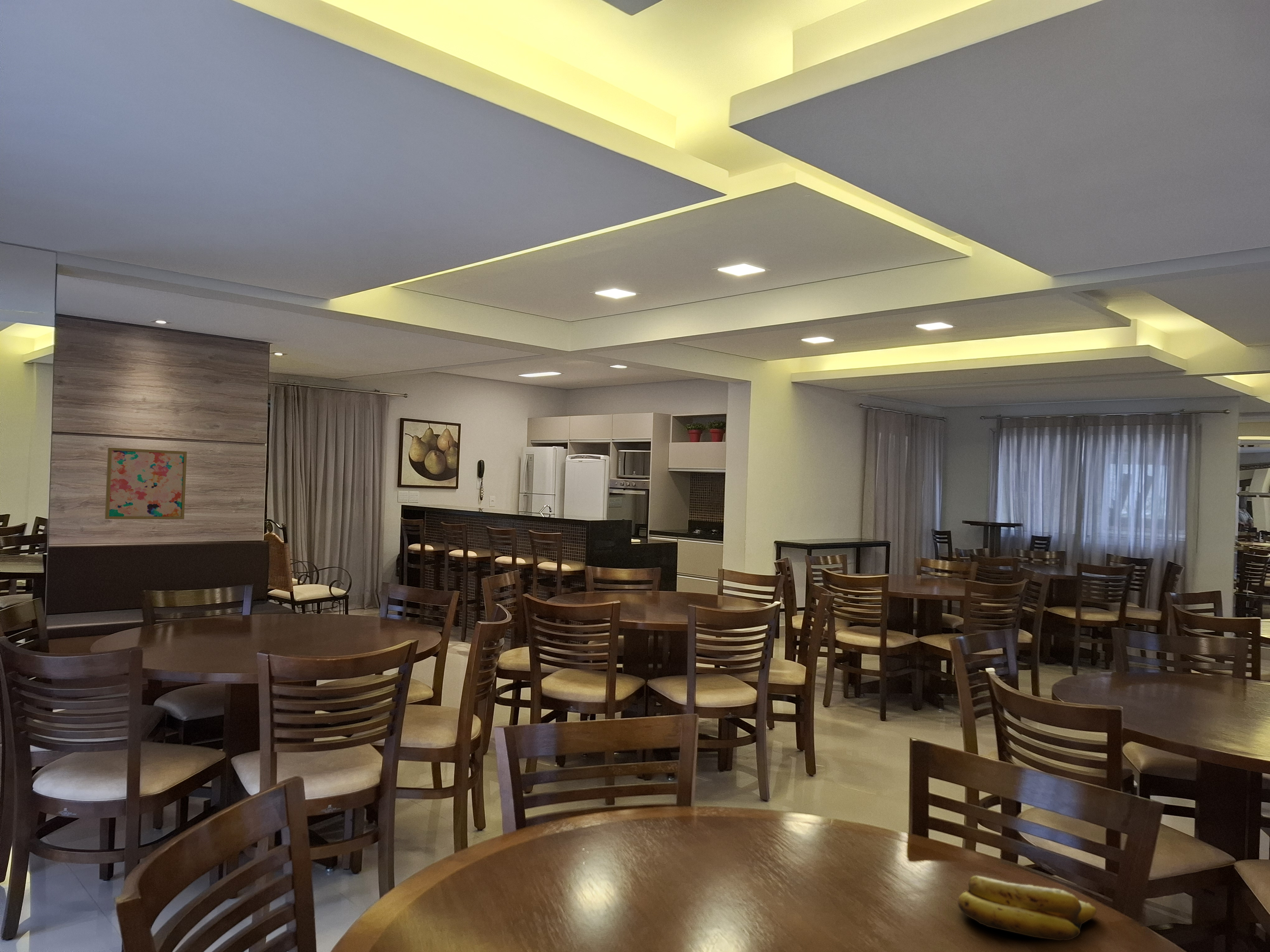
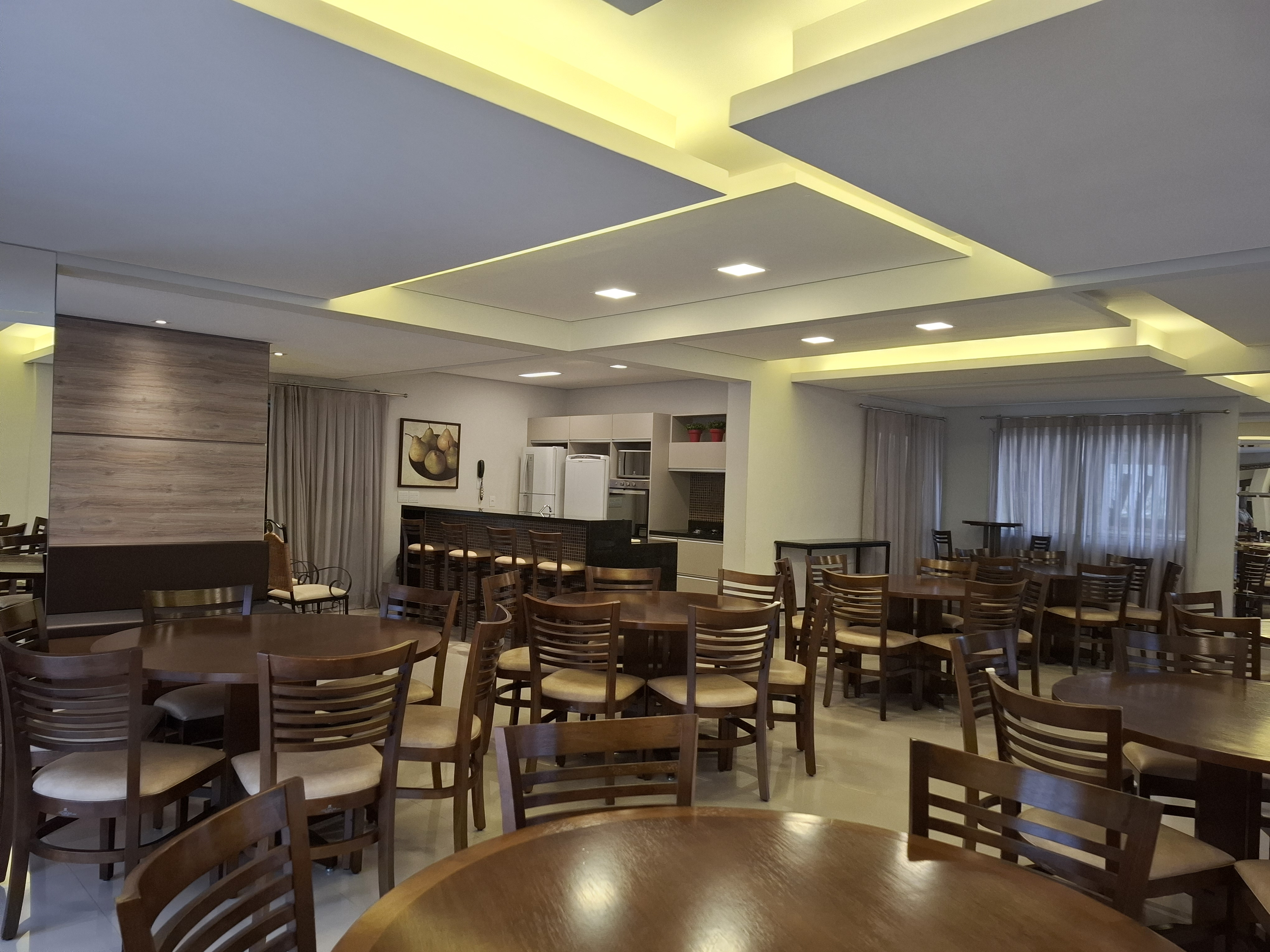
- banana (1024, 894)
- wall art (147, 484)
